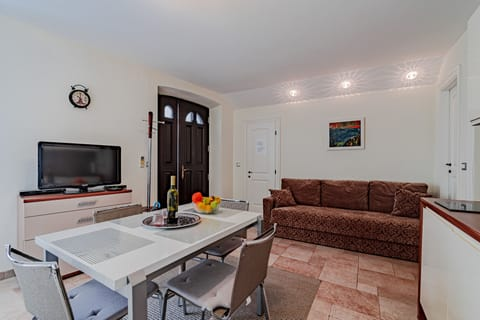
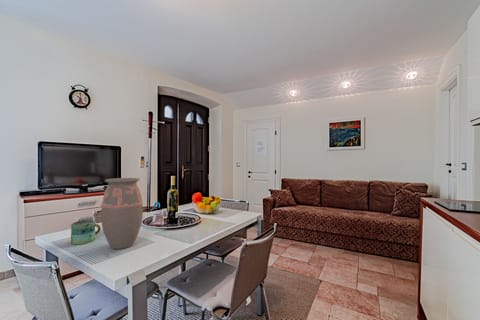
+ mug (86, 231)
+ decorative vase (122, 212)
